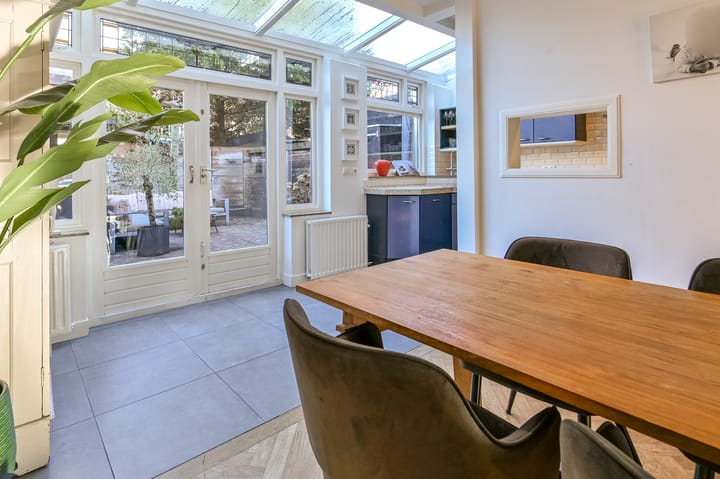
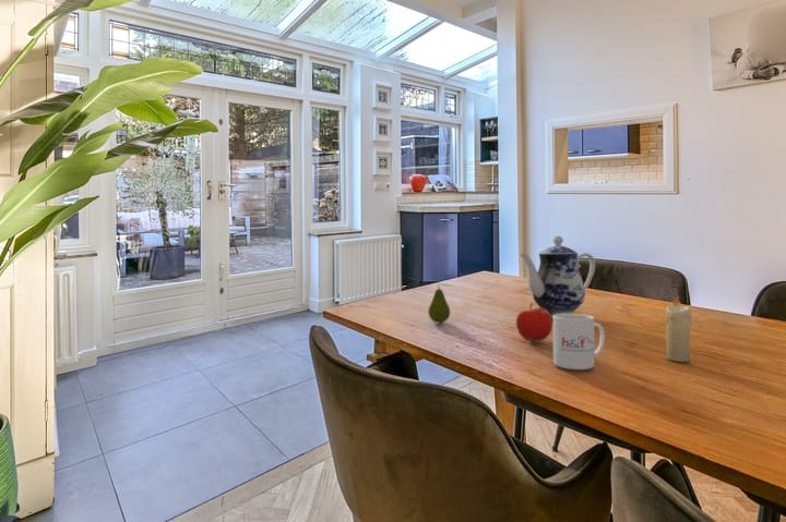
+ mug (580, 340)
+ teapot (558, 276)
+ fruit (439, 303)
+ fruit (534, 321)
+ candle (678, 327)
